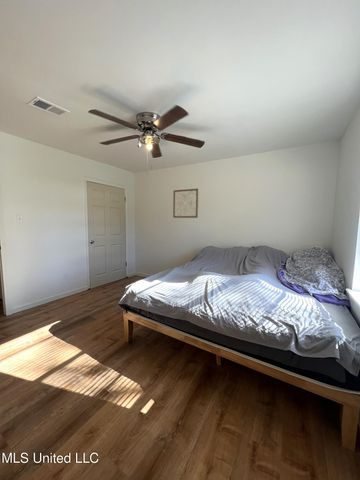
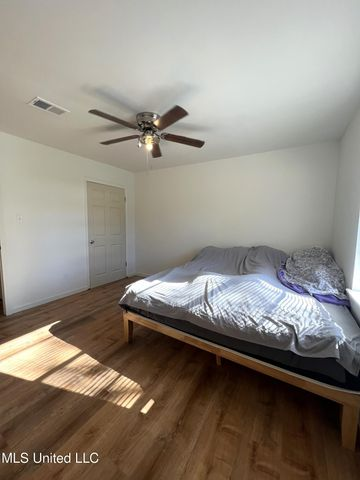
- wall art (186, 203)
